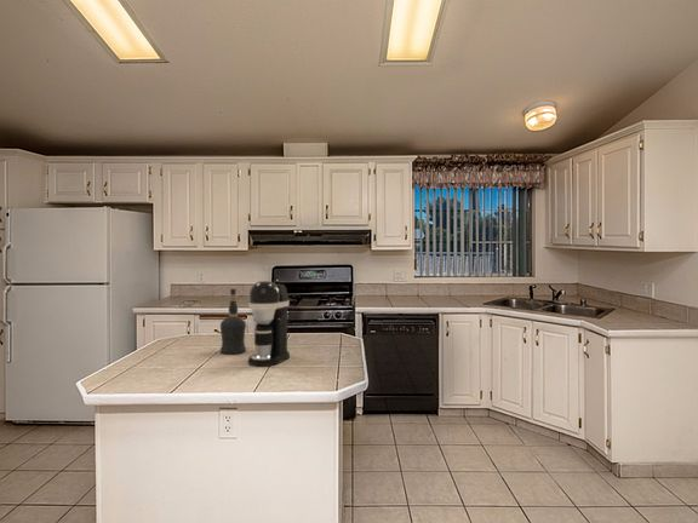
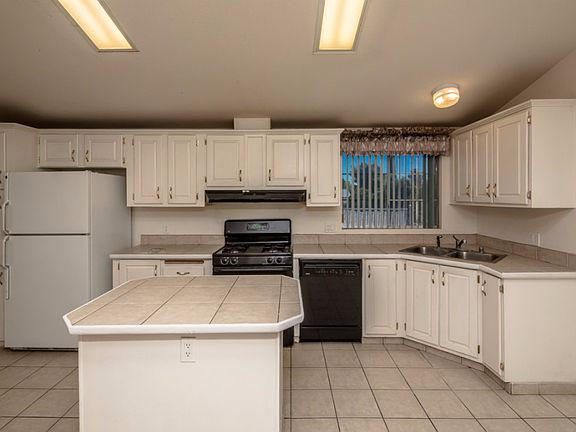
- liquor bottle (233, 320)
- coffee maker (269, 320)
